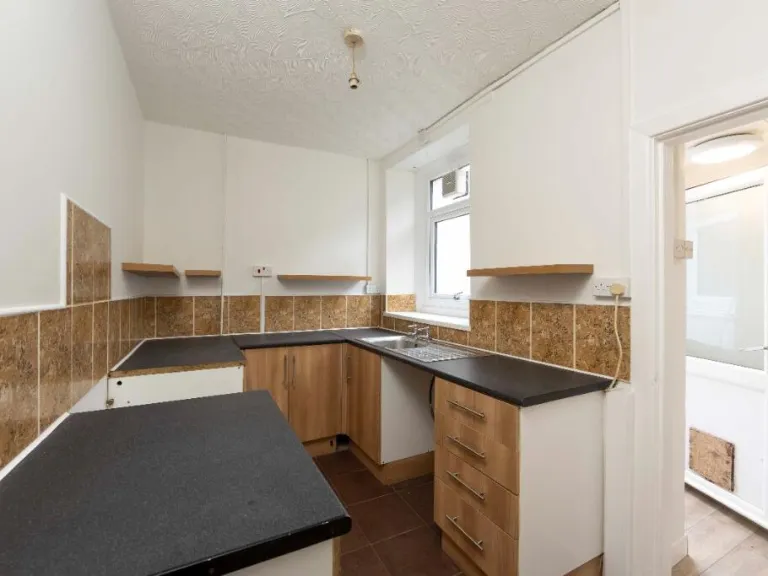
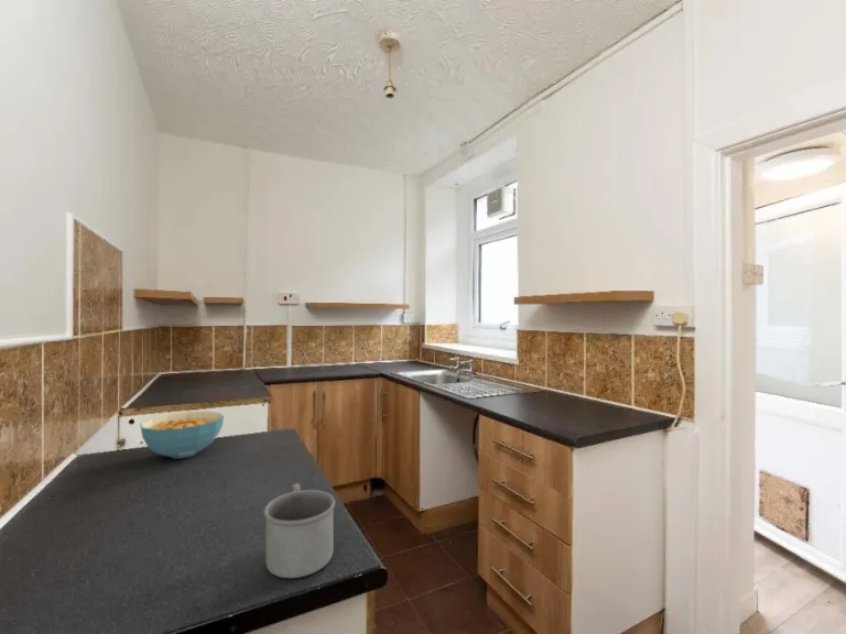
+ mug (299, 527)
+ cereal bowl (183, 437)
